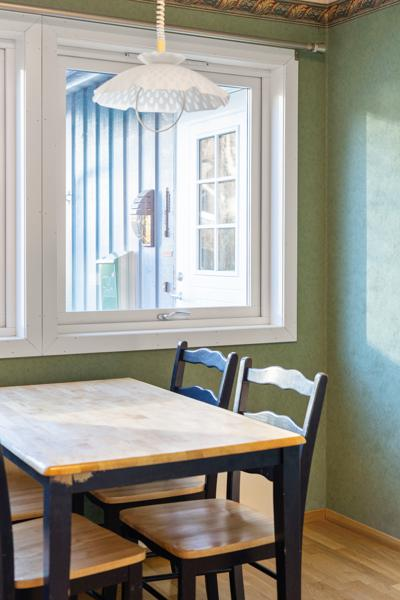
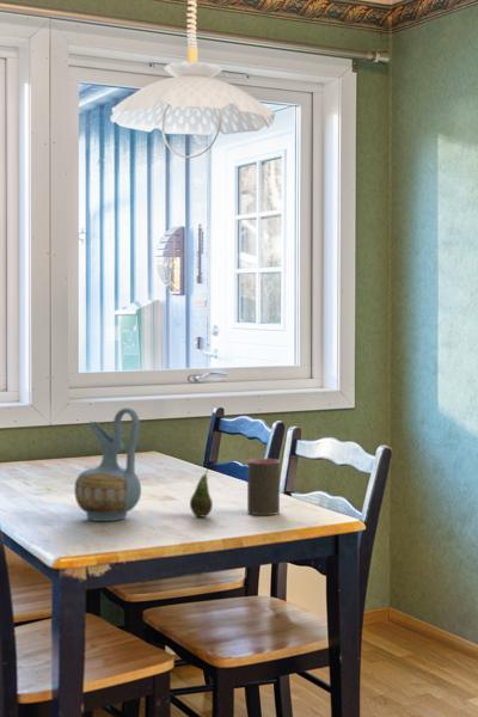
+ cup (263, 486)
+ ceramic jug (108, 462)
+ fruit (201, 489)
